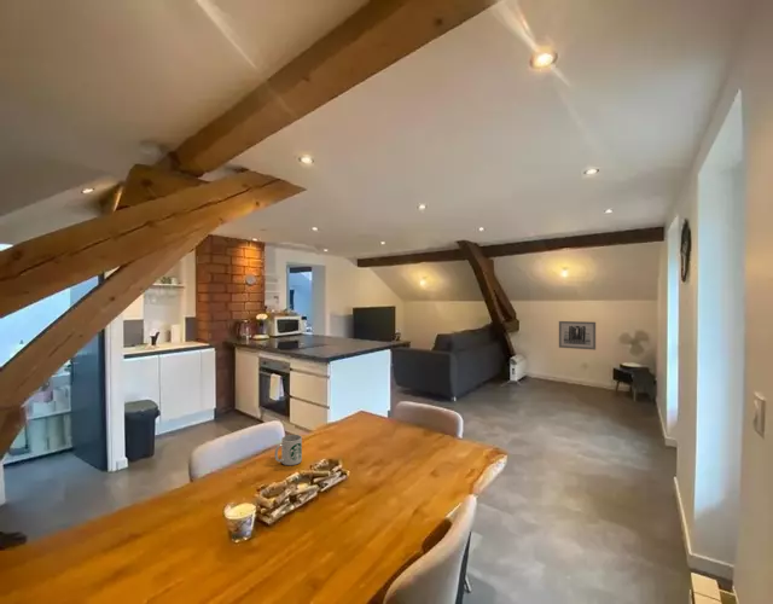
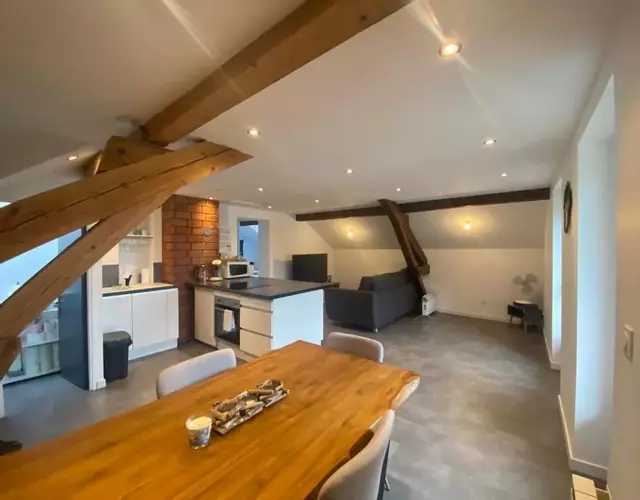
- wall art (576, 335)
- mug (287, 451)
